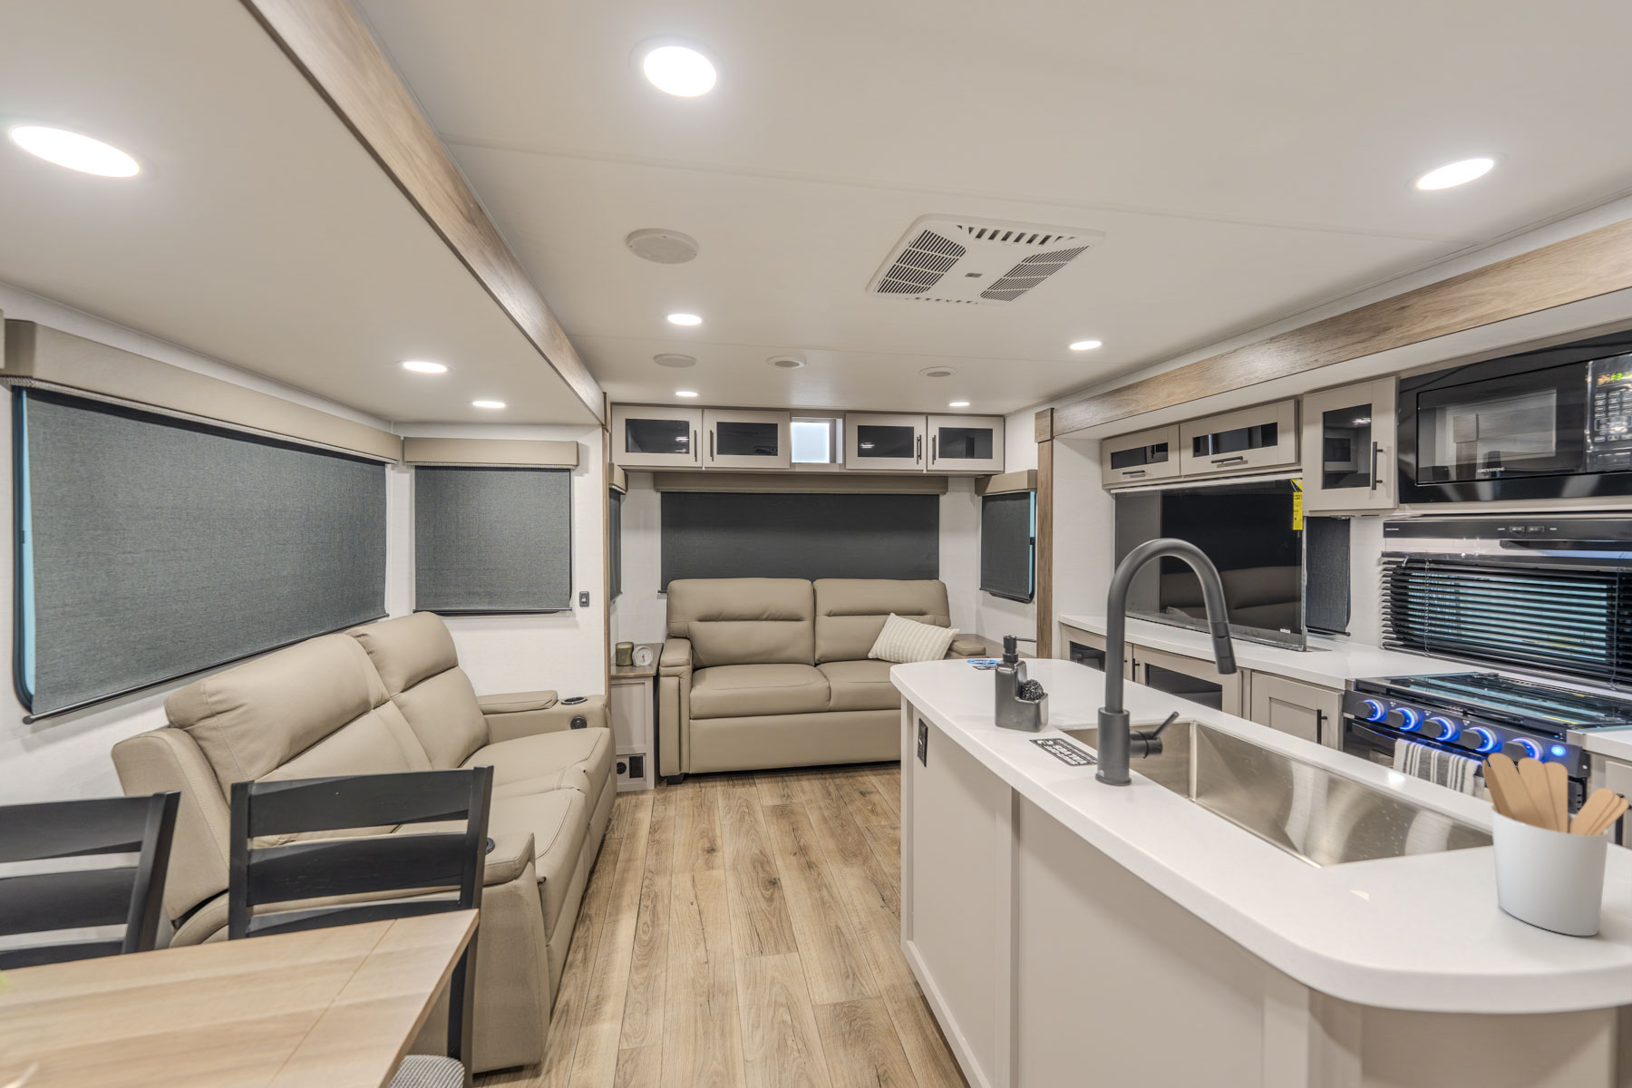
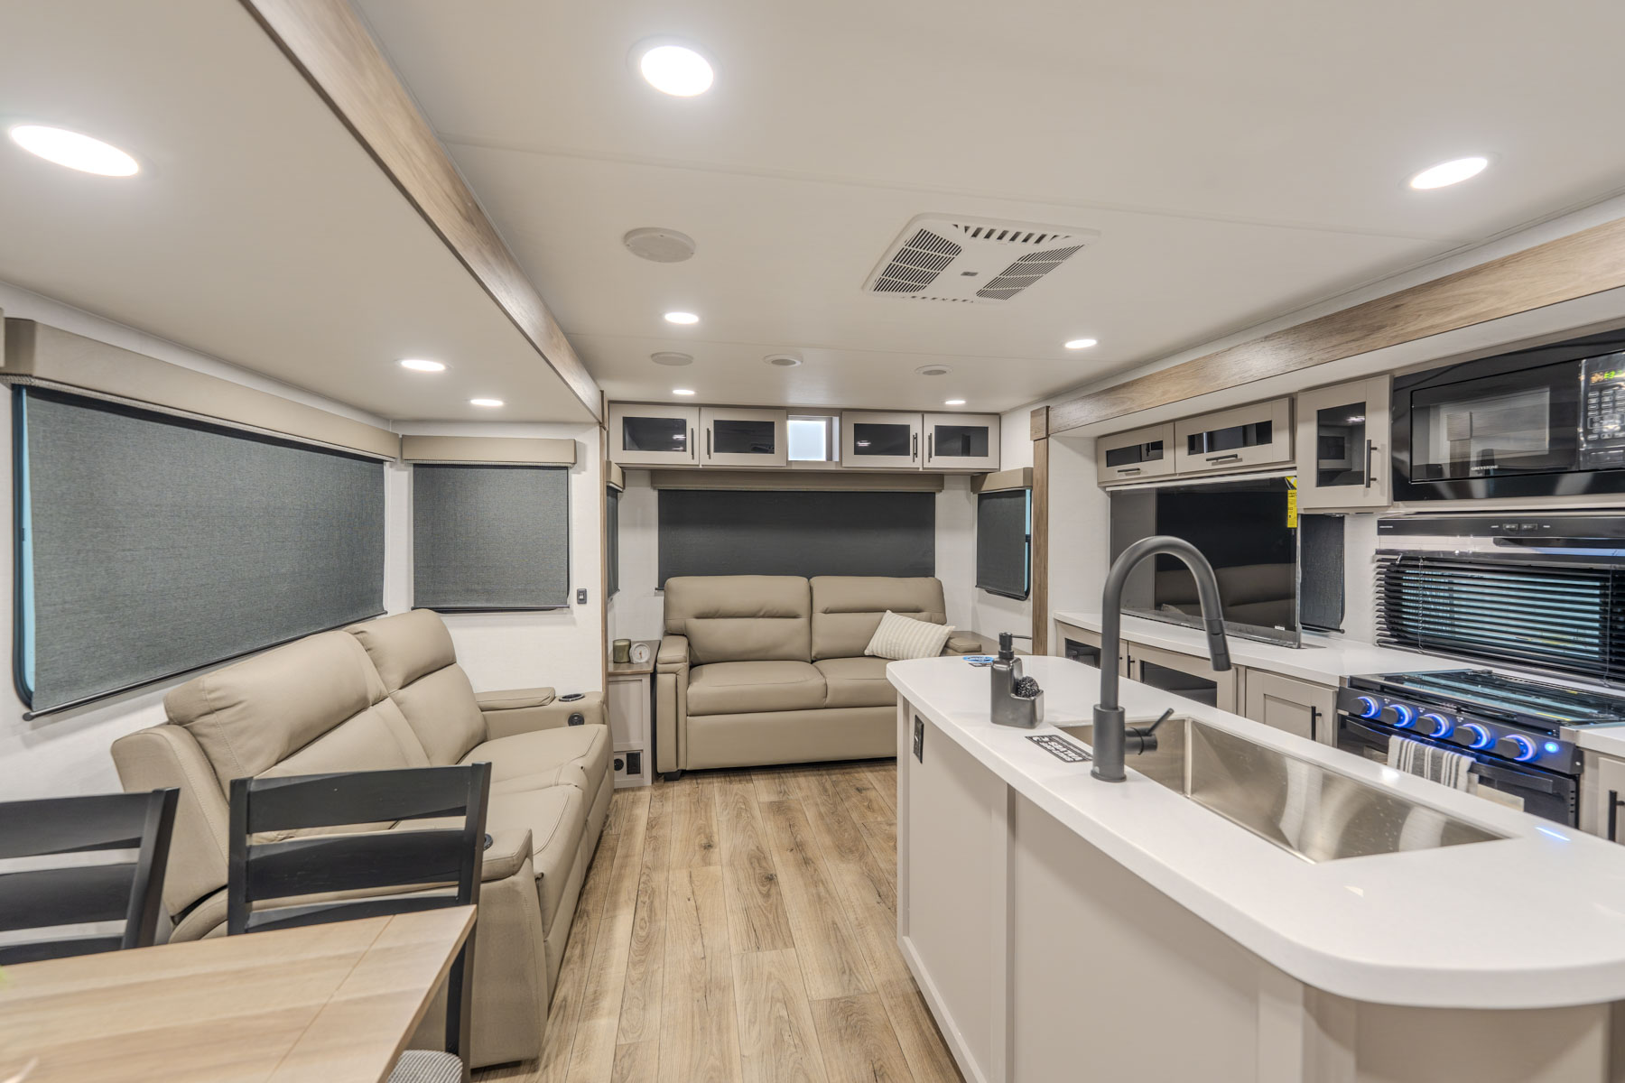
- utensil holder (1538, 835)
